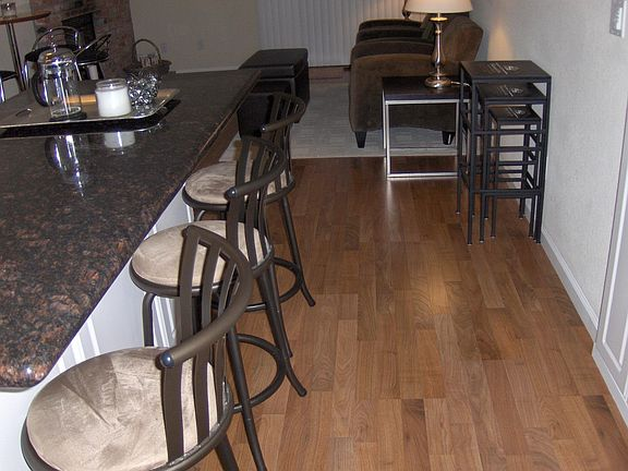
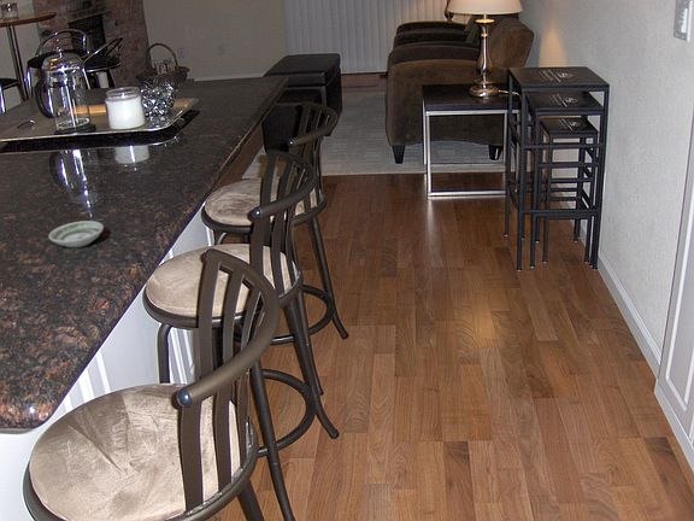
+ saucer (77, 235)
